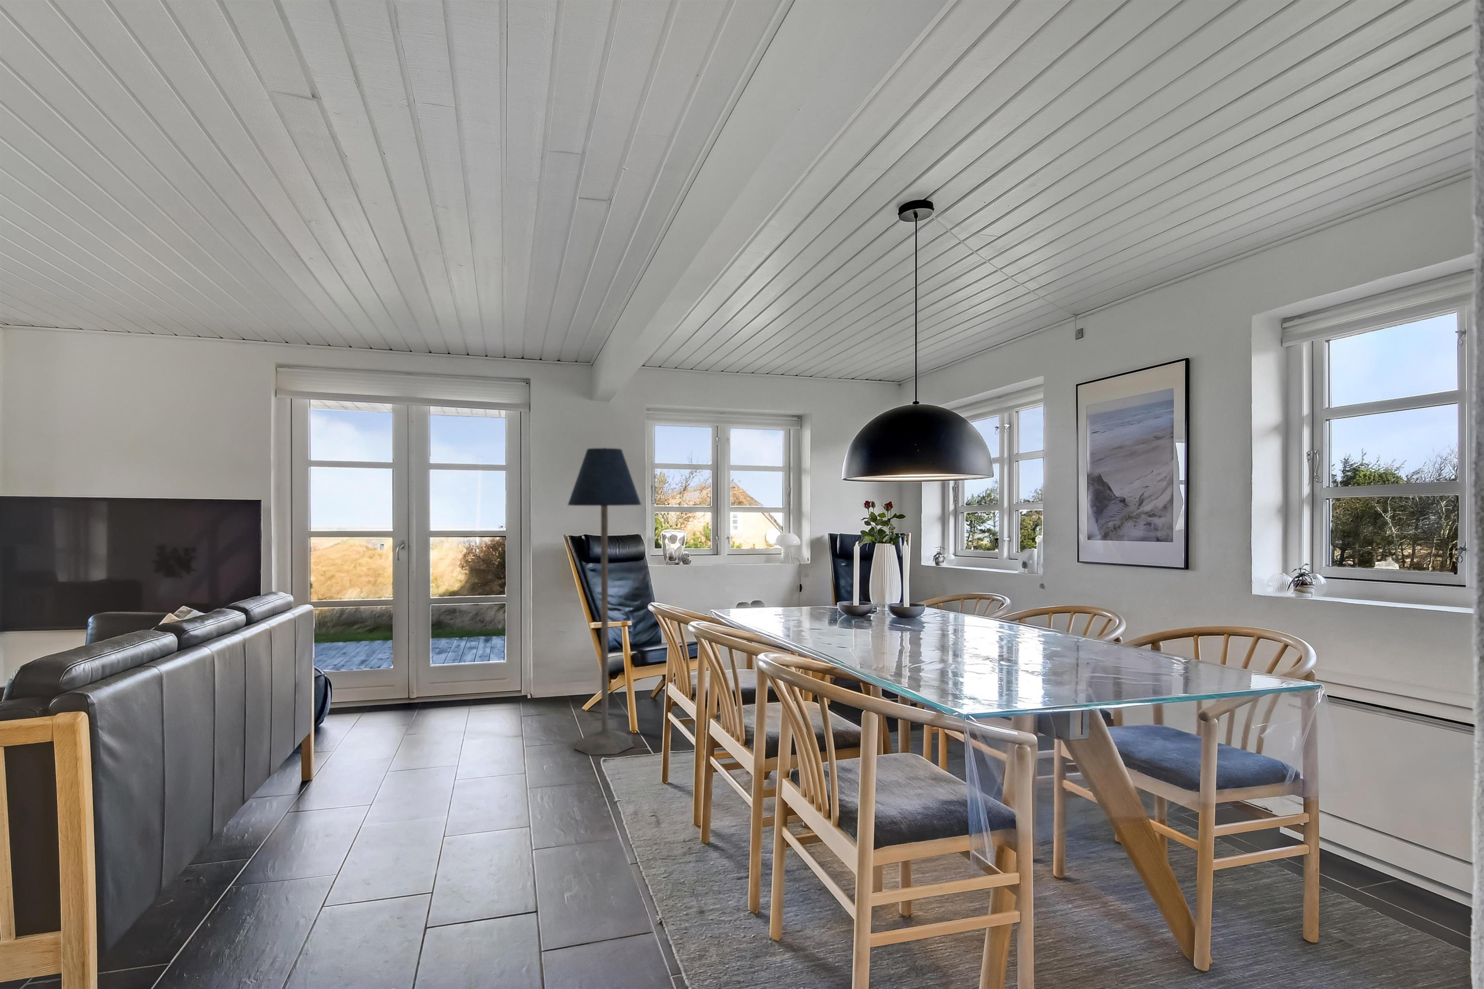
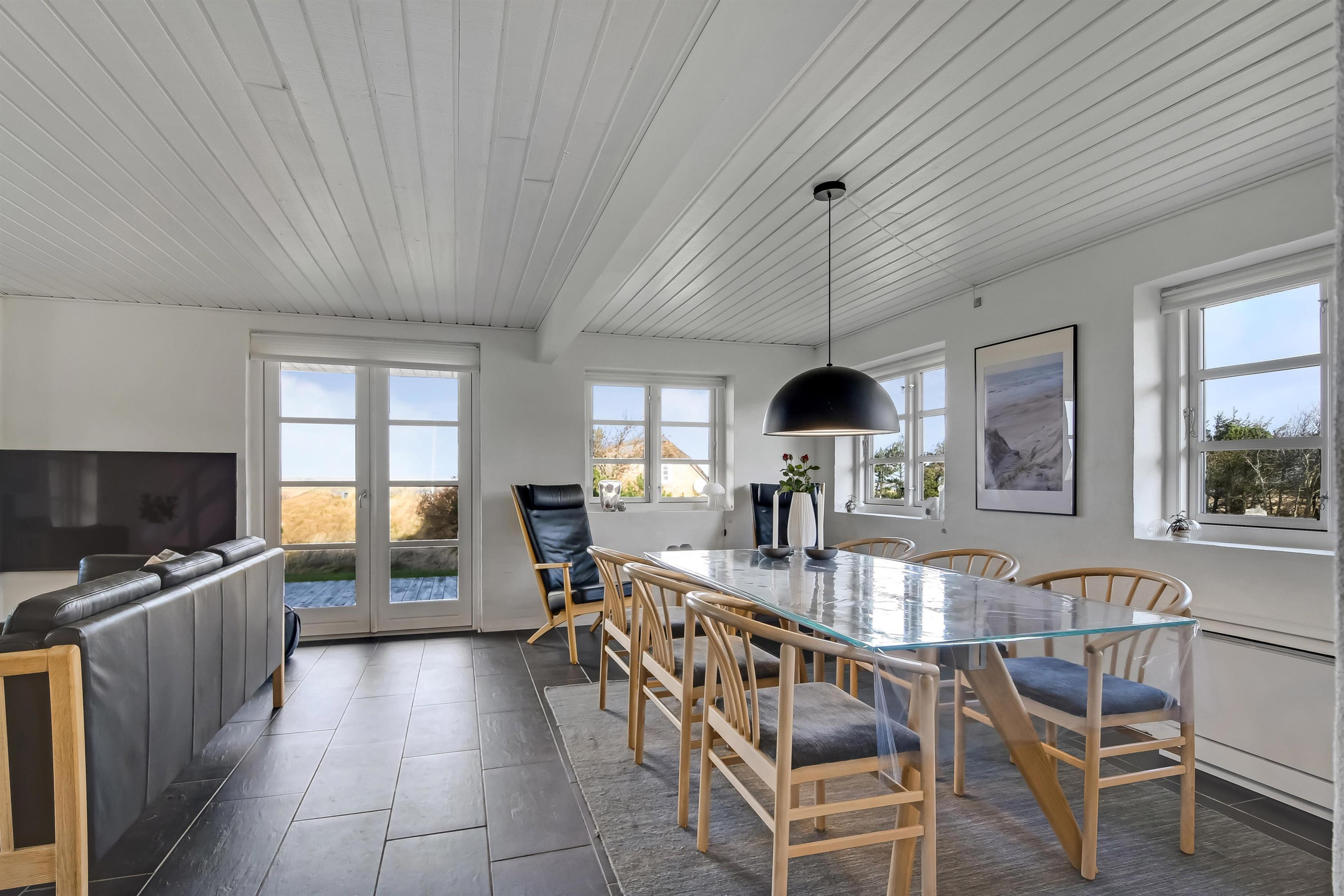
- floor lamp (604, 597)
